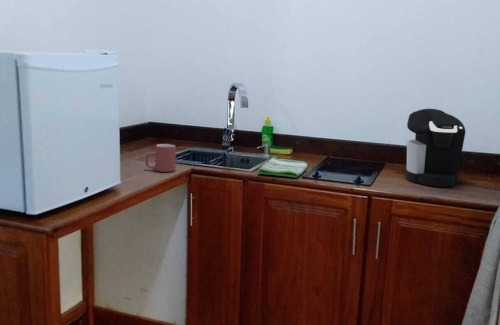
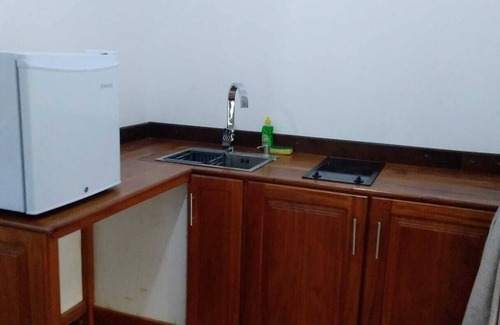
- coffee maker (434, 145)
- dish towel (283, 166)
- mug (160, 157)
